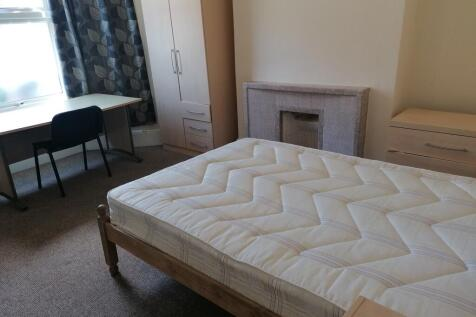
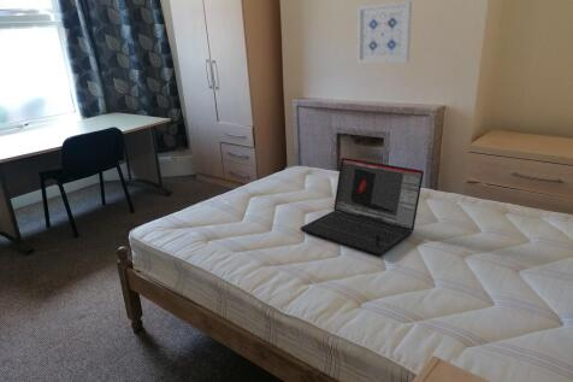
+ laptop (359, 201)
+ wall art (383, 34)
